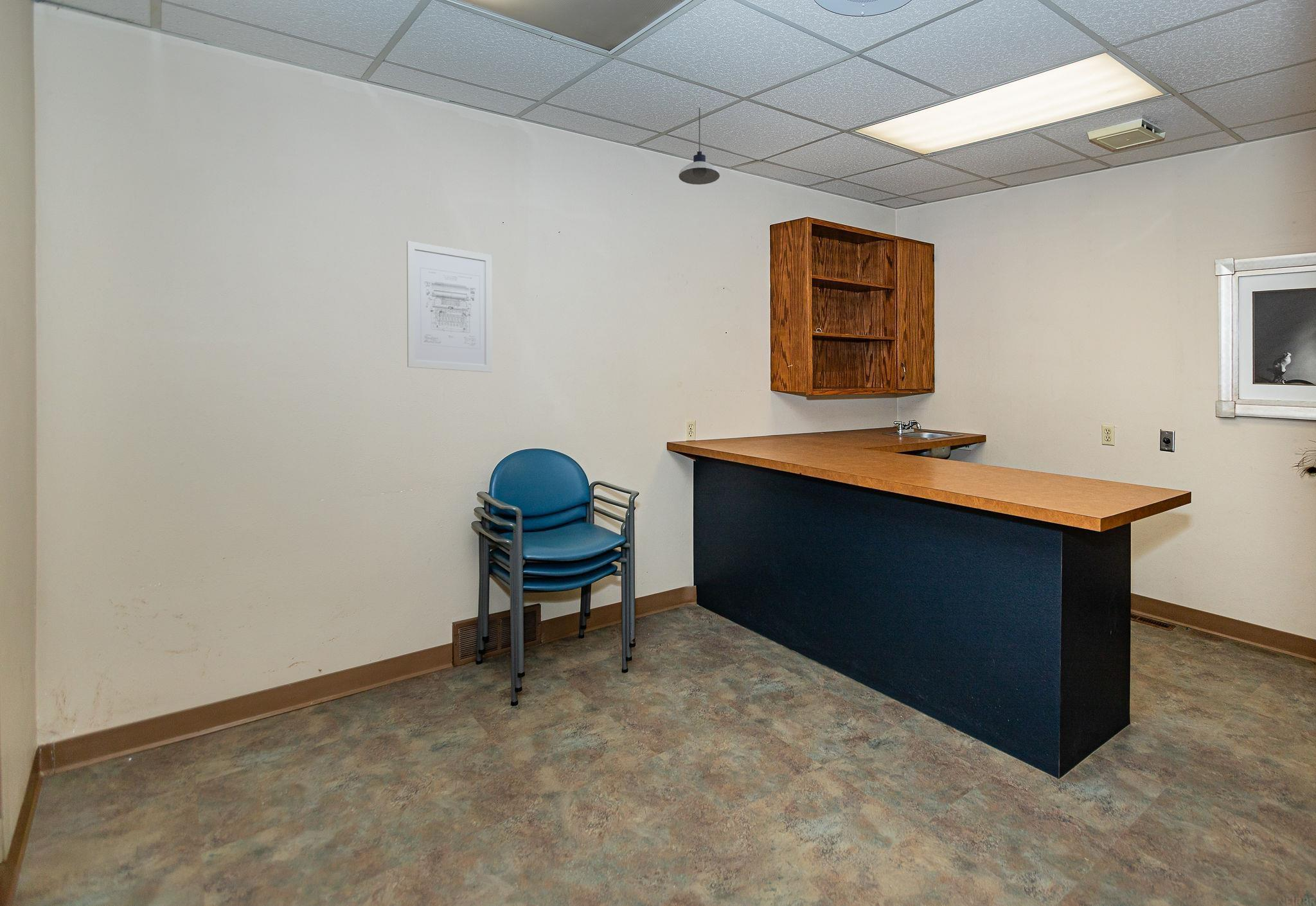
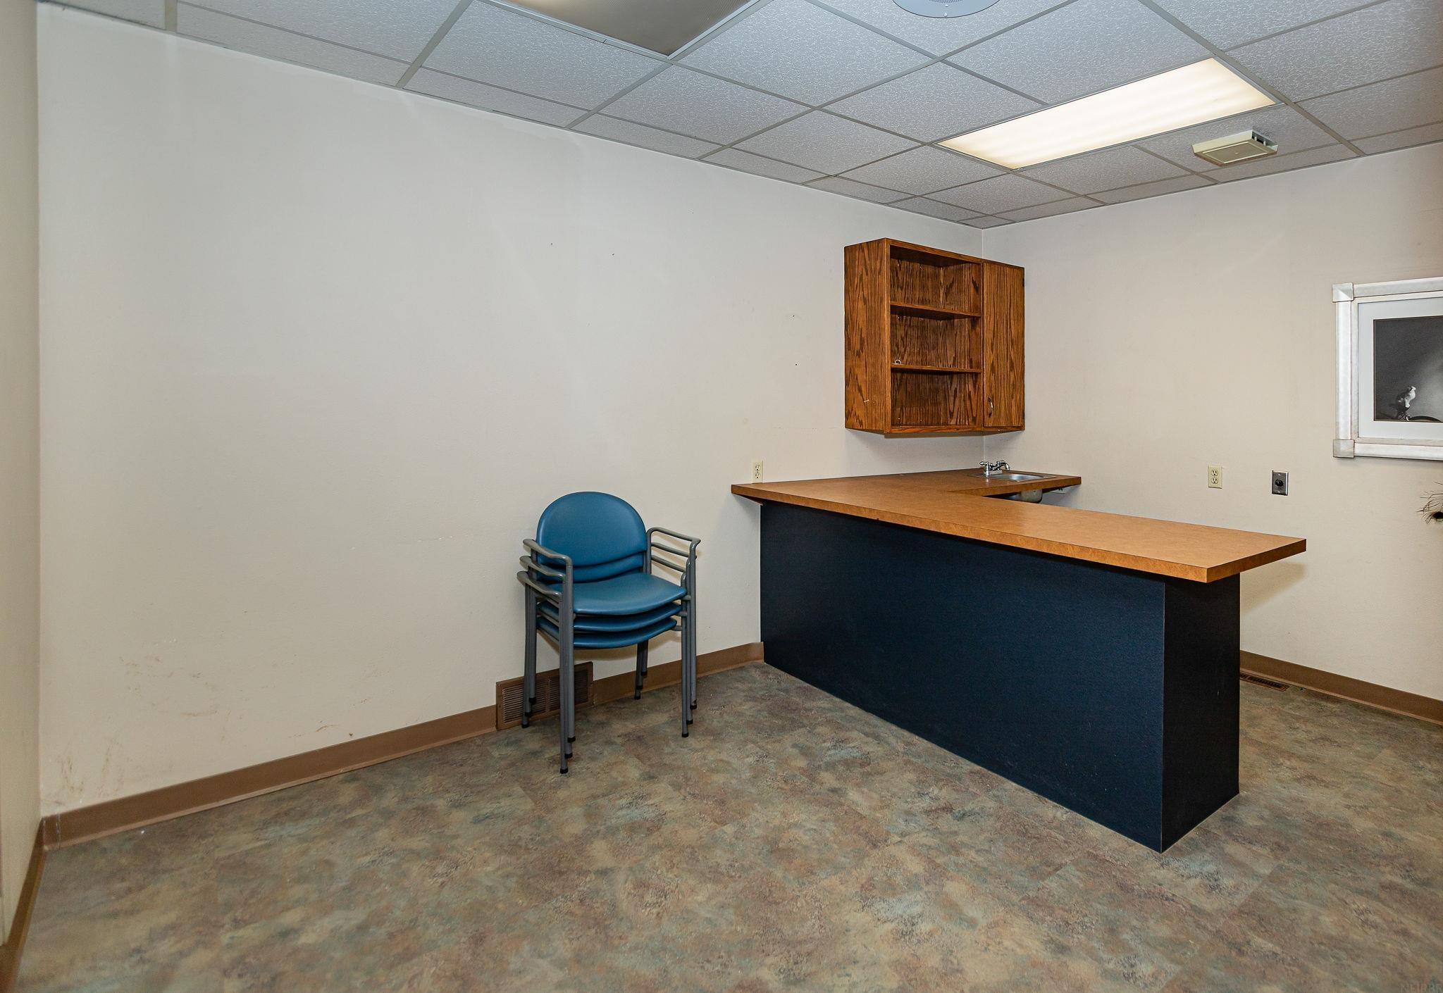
- wall art (451, 309)
- pendant light (699, 143)
